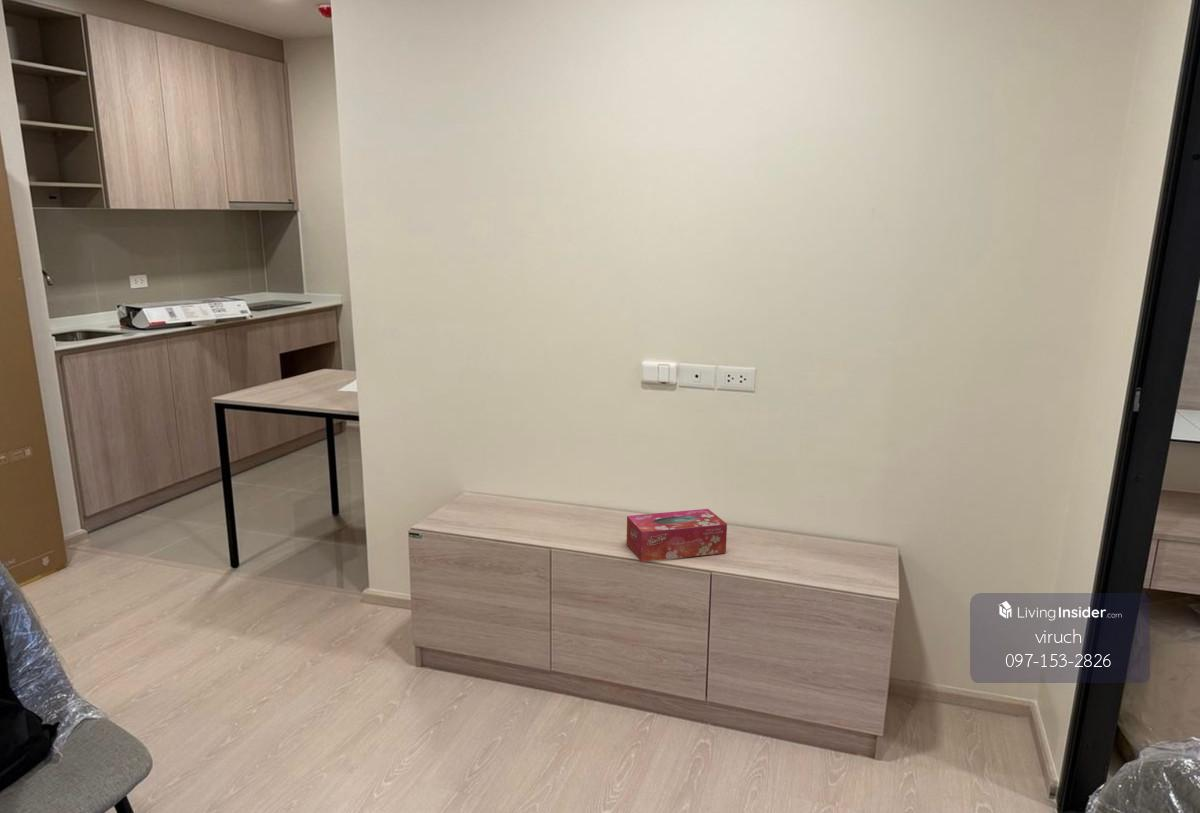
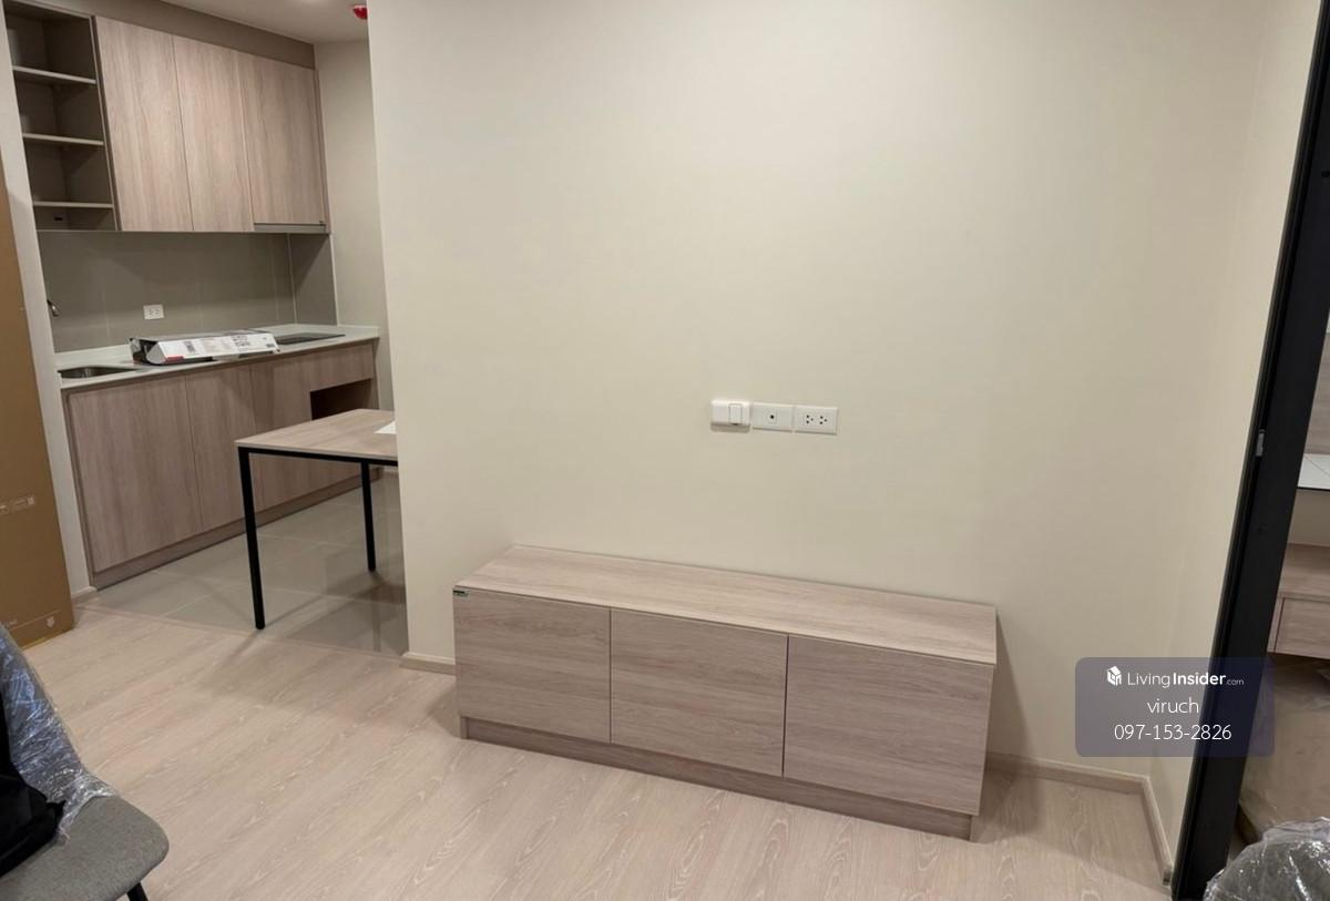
- tissue box (675, 534)
